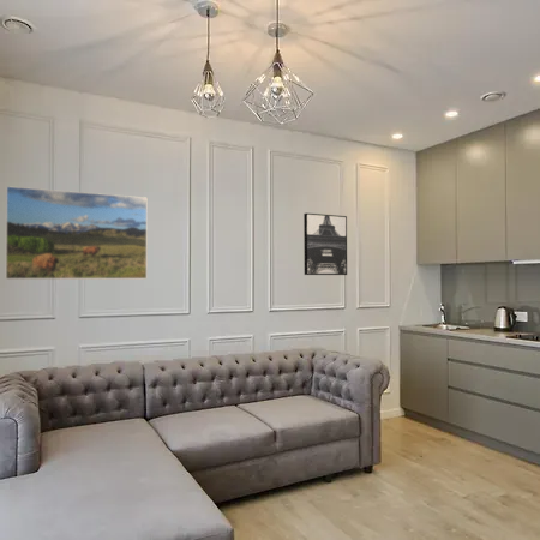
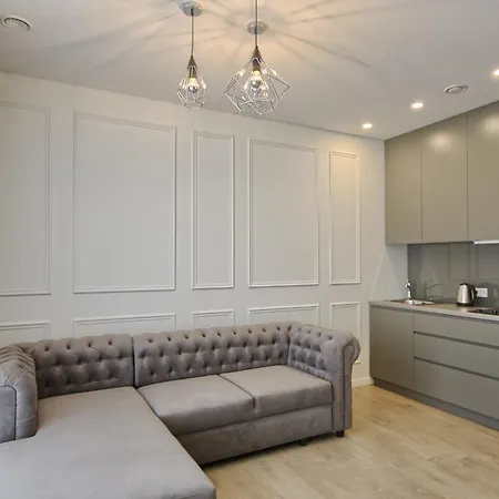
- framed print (80, 235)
- wall art (325, 245)
